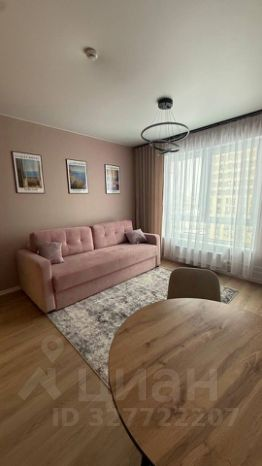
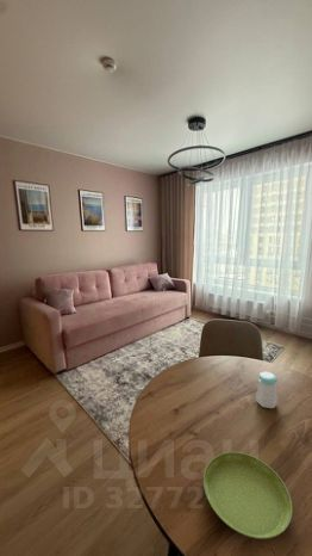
+ salt shaker (267, 389)
+ saucer (244, 493)
